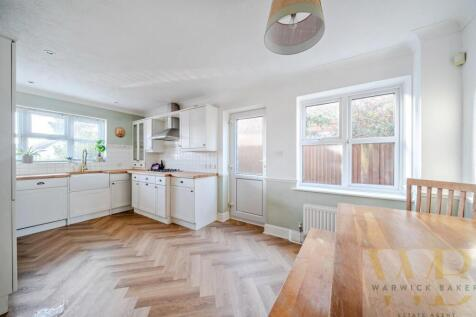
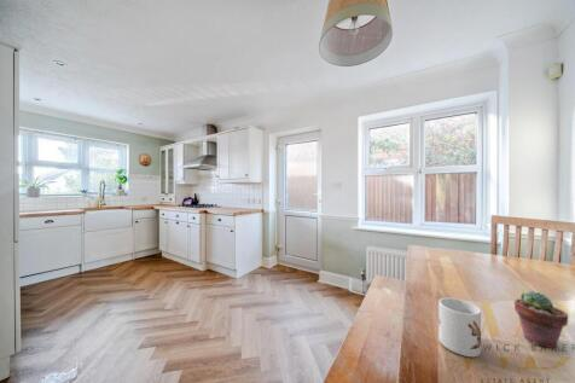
+ potted succulent (539, 315)
+ mug (461, 323)
